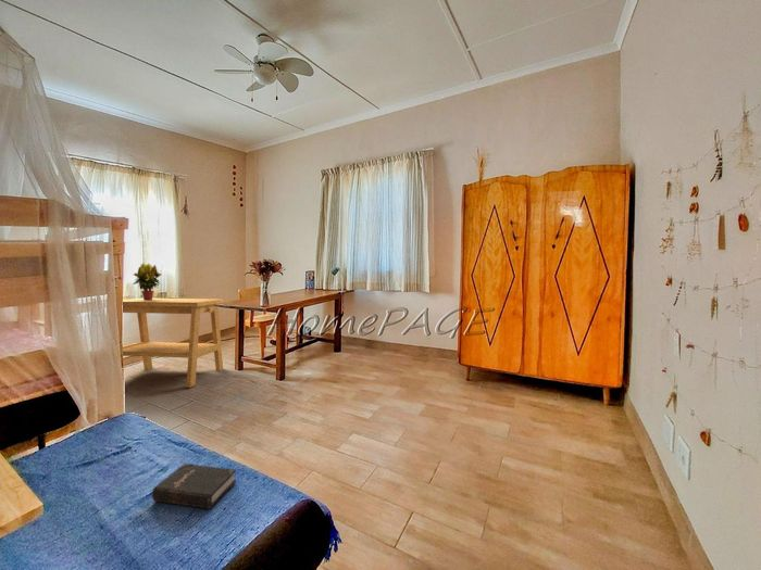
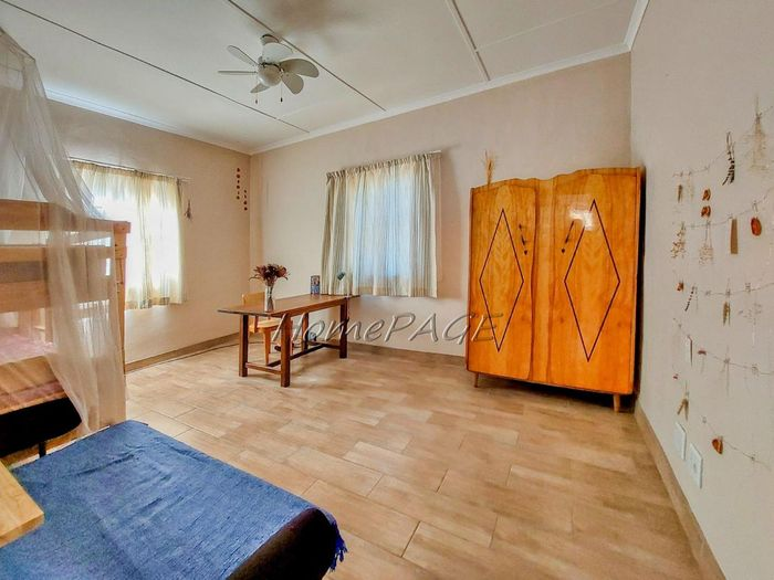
- hardback book (196, 484)
- side table (166, 342)
- potted plant (147, 281)
